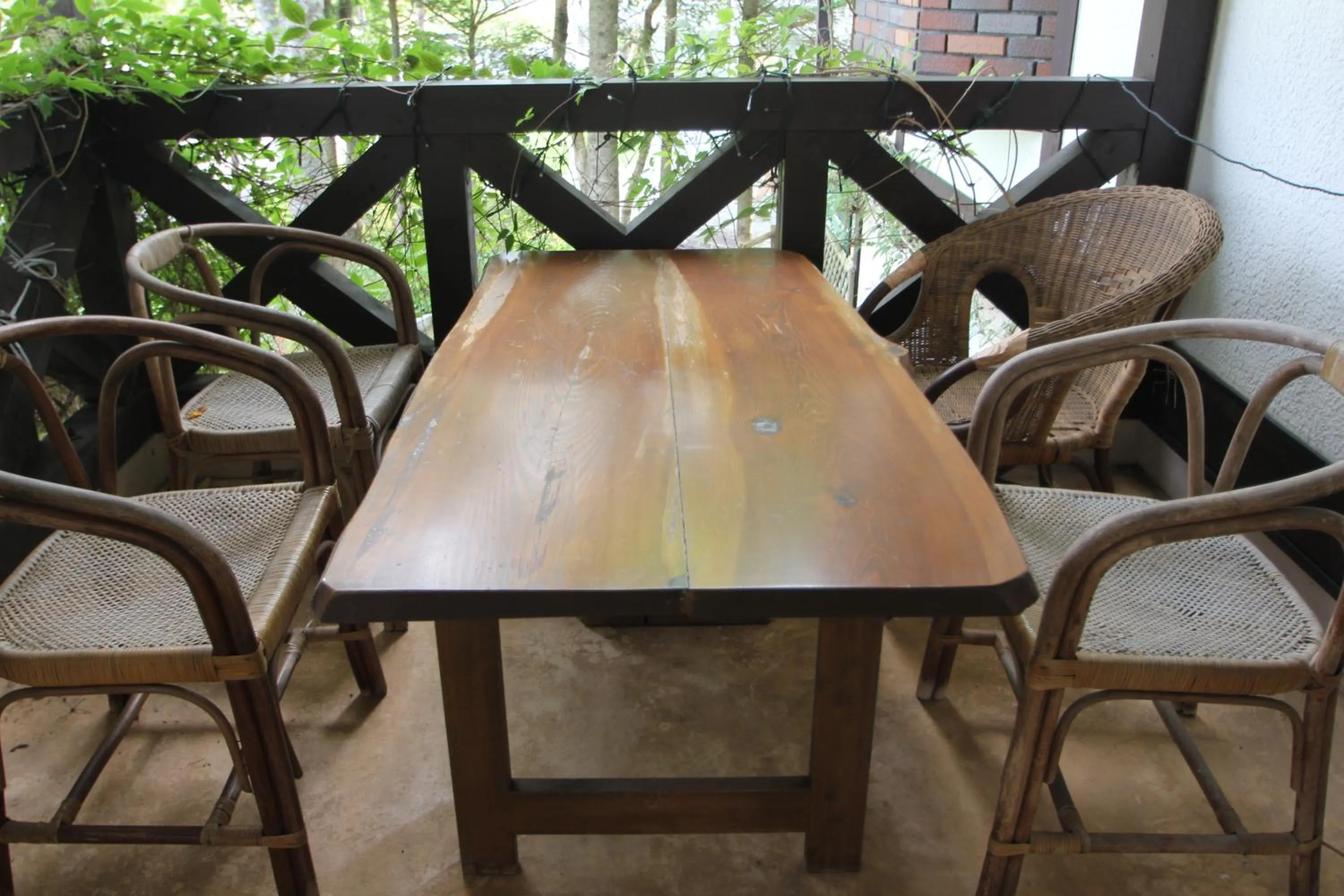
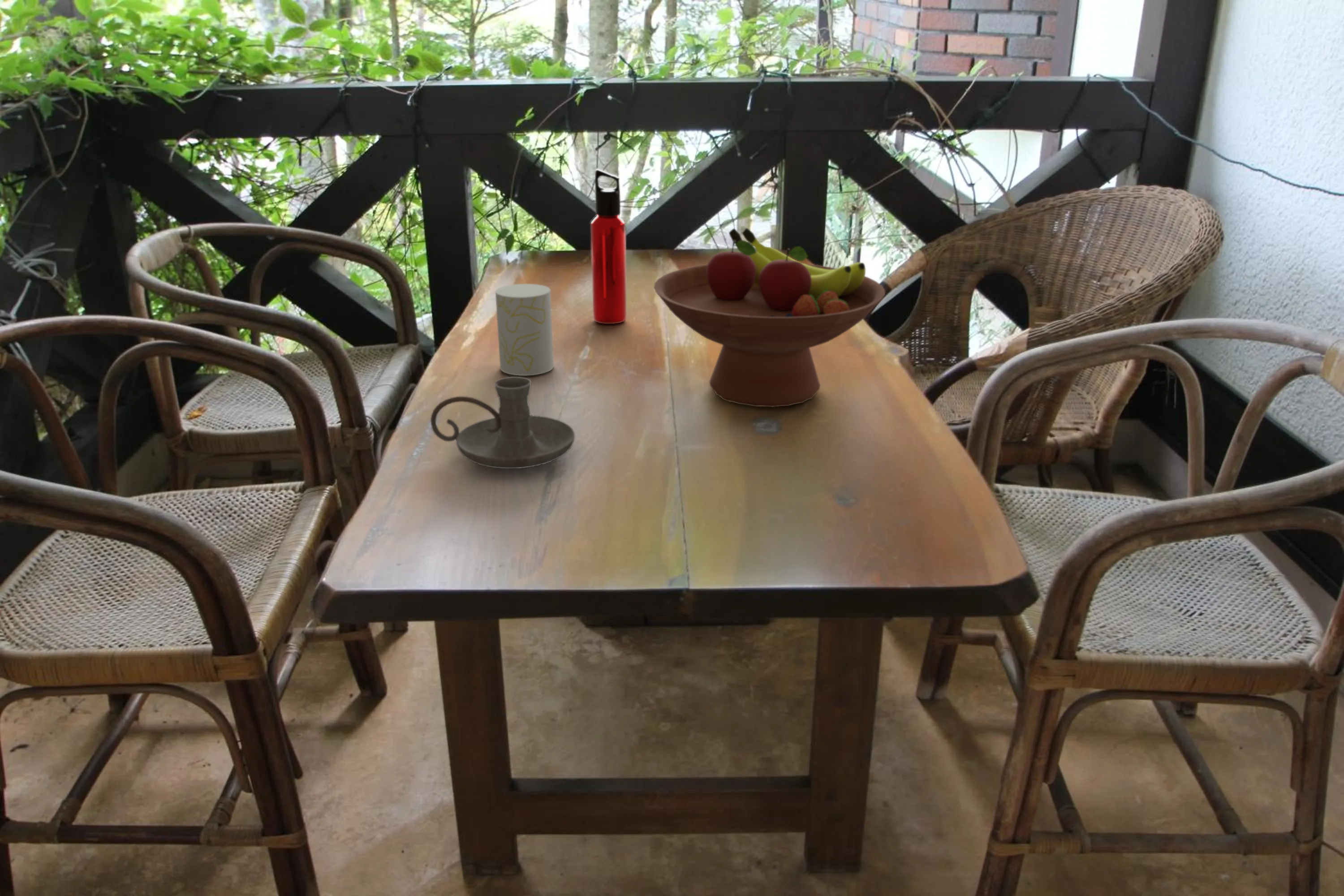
+ water bottle (608, 246)
+ cup (525, 329)
+ candle holder (501, 419)
+ fruit bowl (767, 319)
